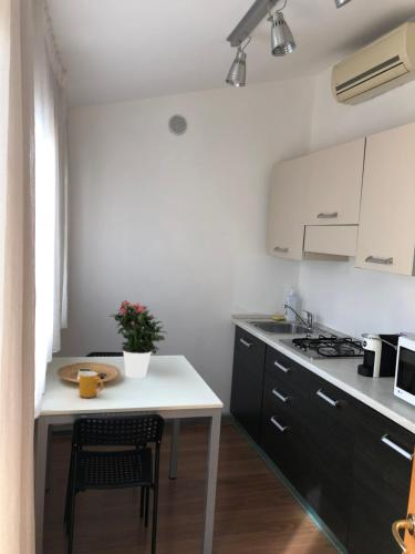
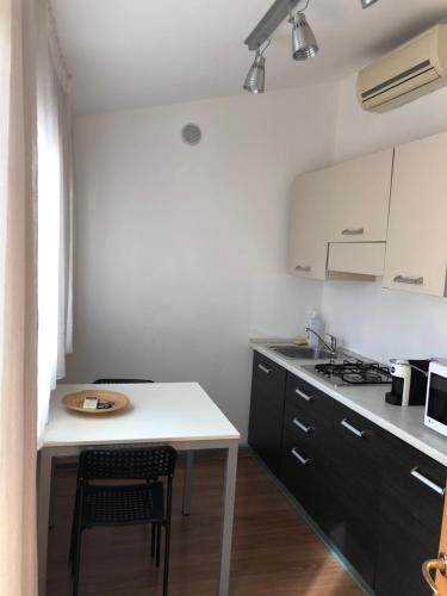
- mug (91, 384)
- potted flower (135, 338)
